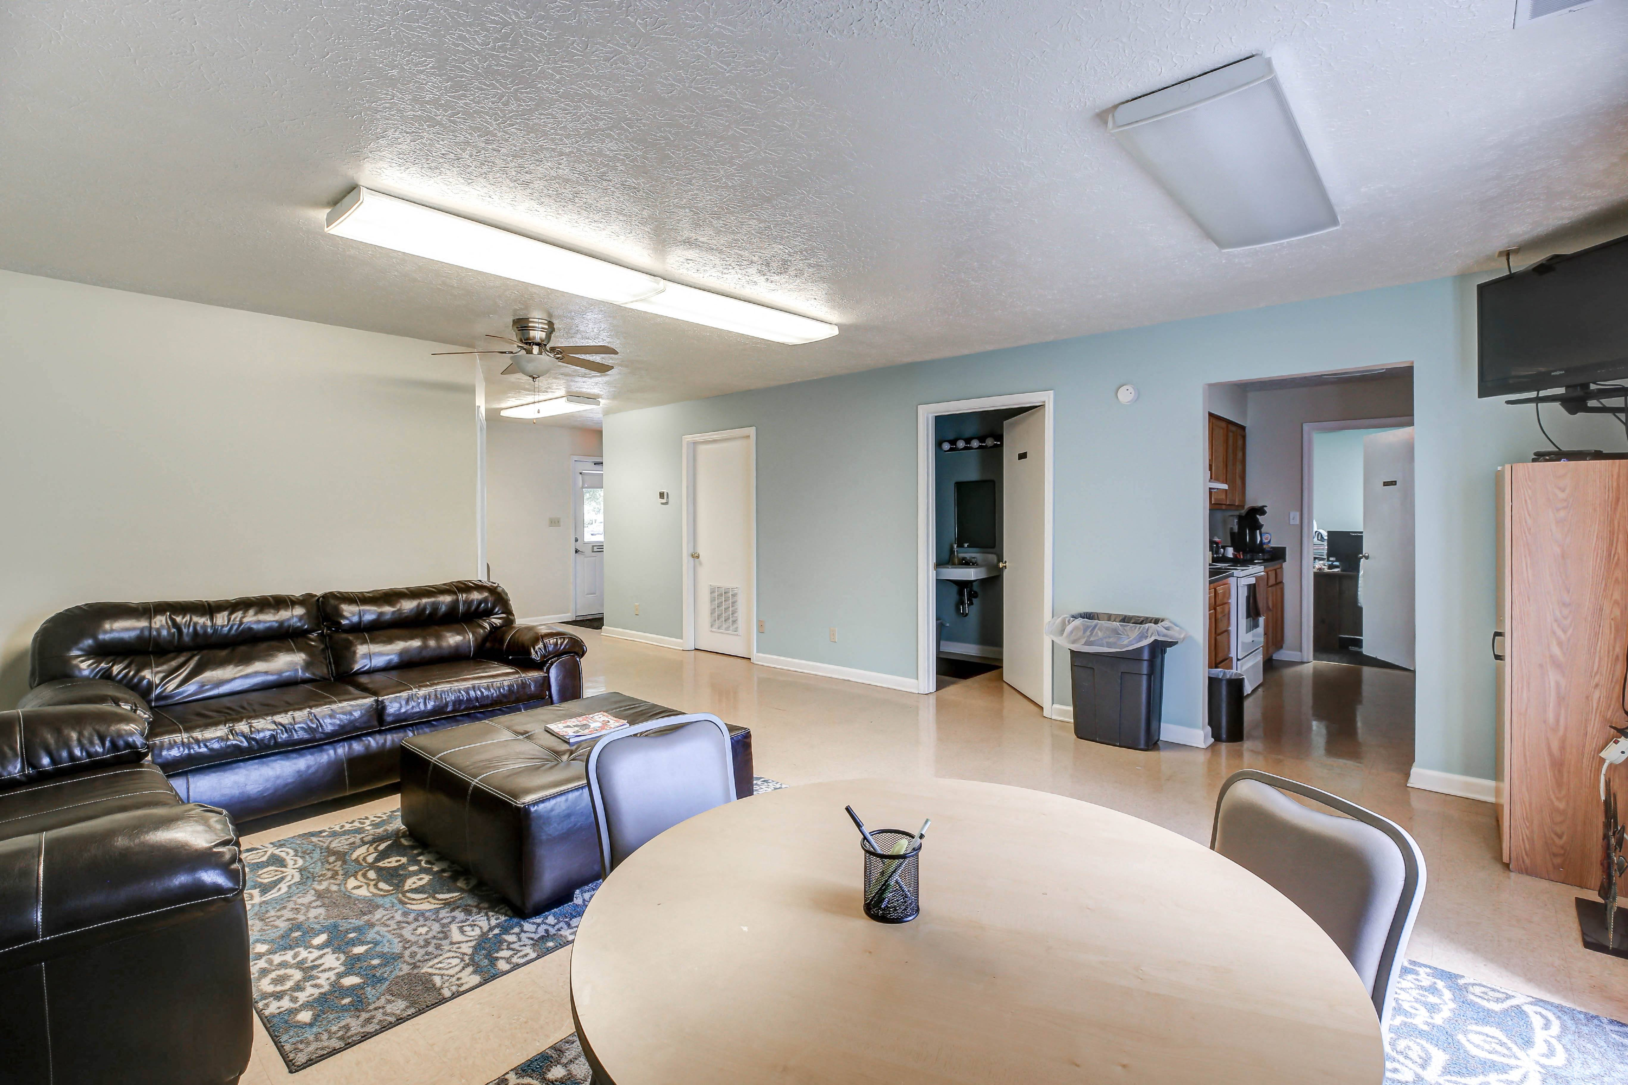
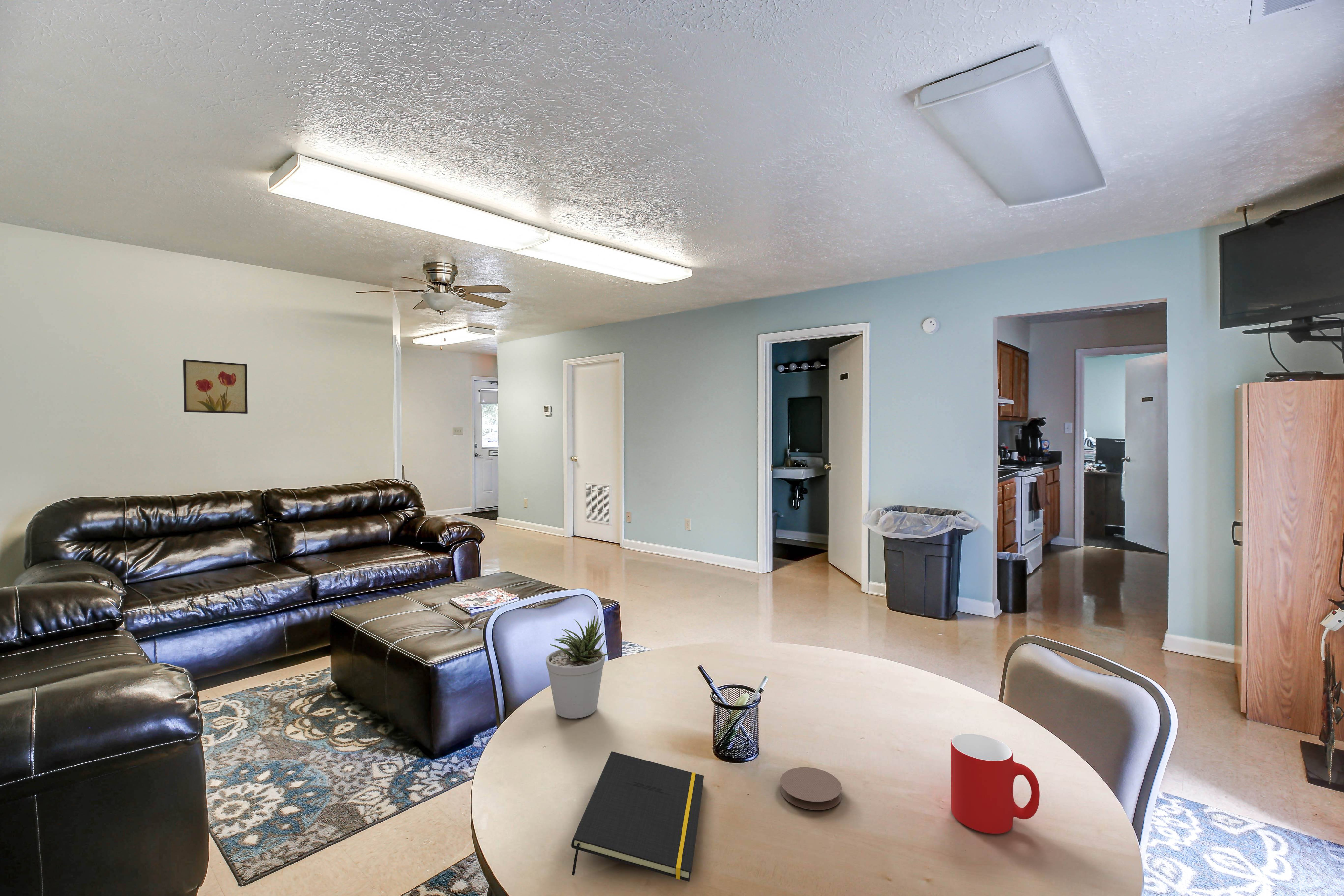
+ notepad (645, 807)
+ coaster (810, 787)
+ cup (994, 784)
+ potted plant (578, 664)
+ wall art (216, 387)
